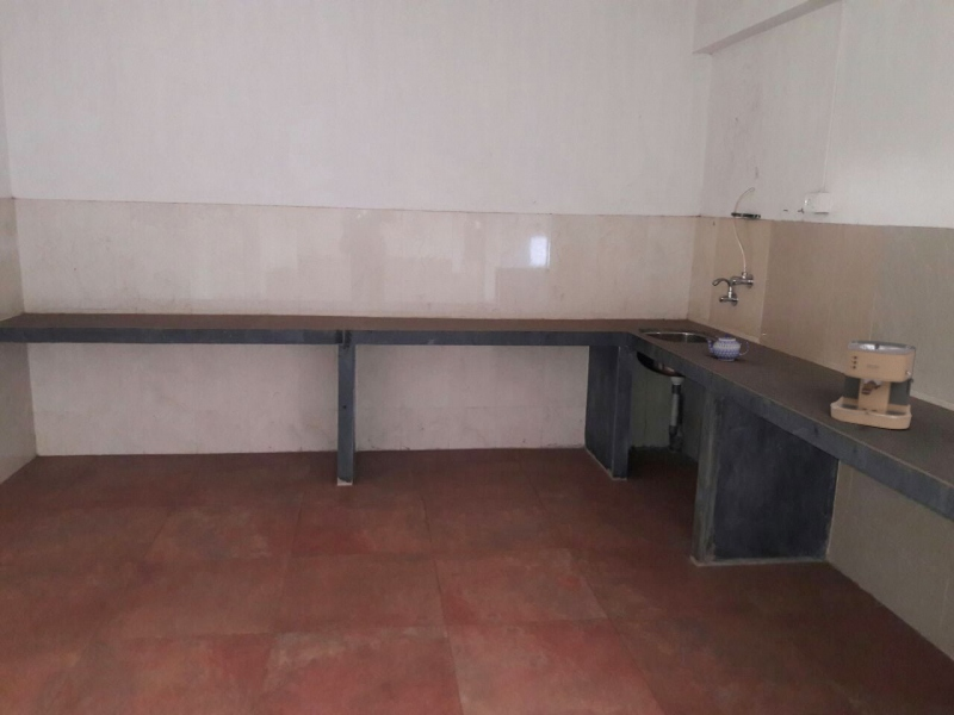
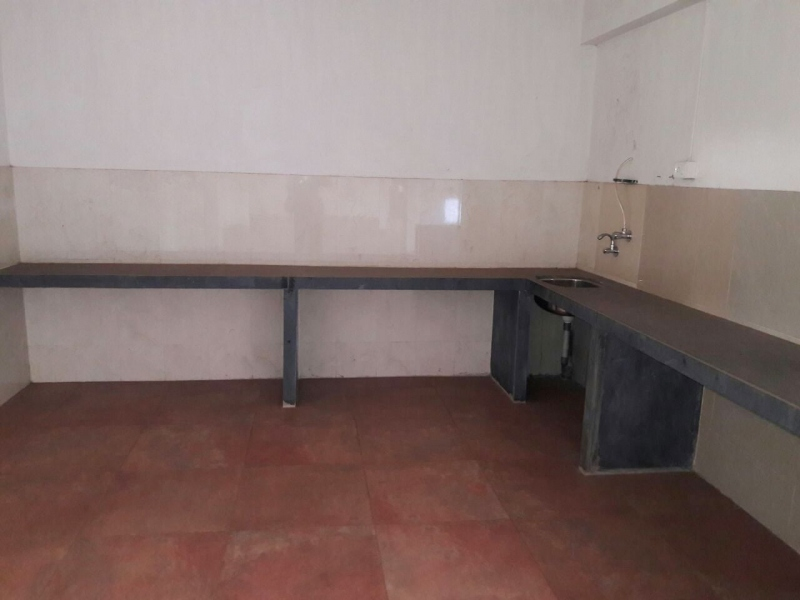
- teapot (726, 347)
- coffee maker (874, 380)
